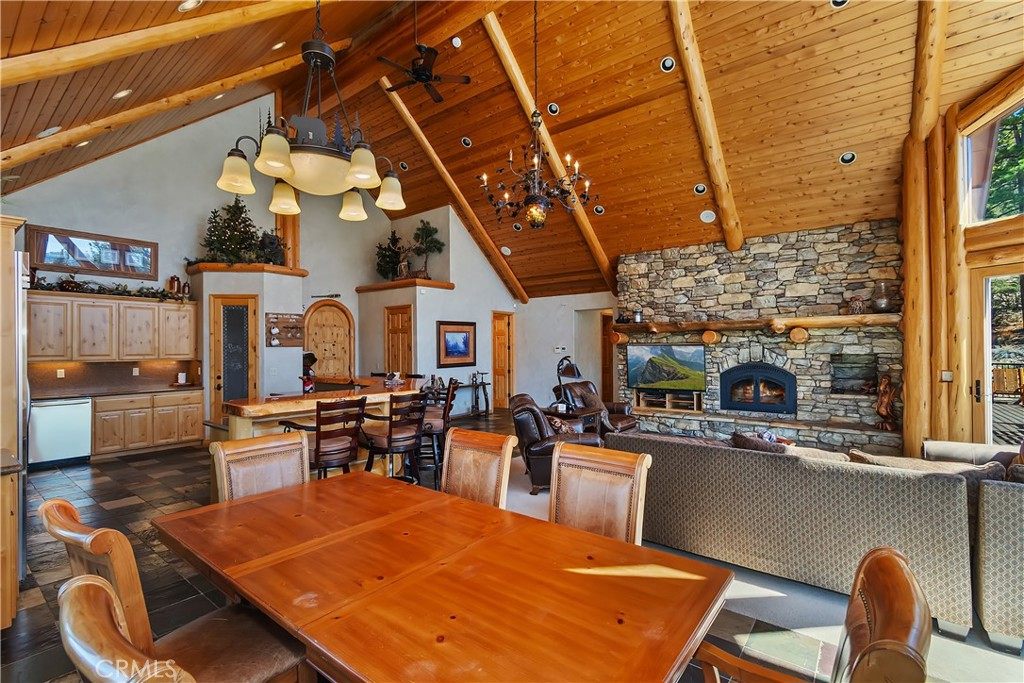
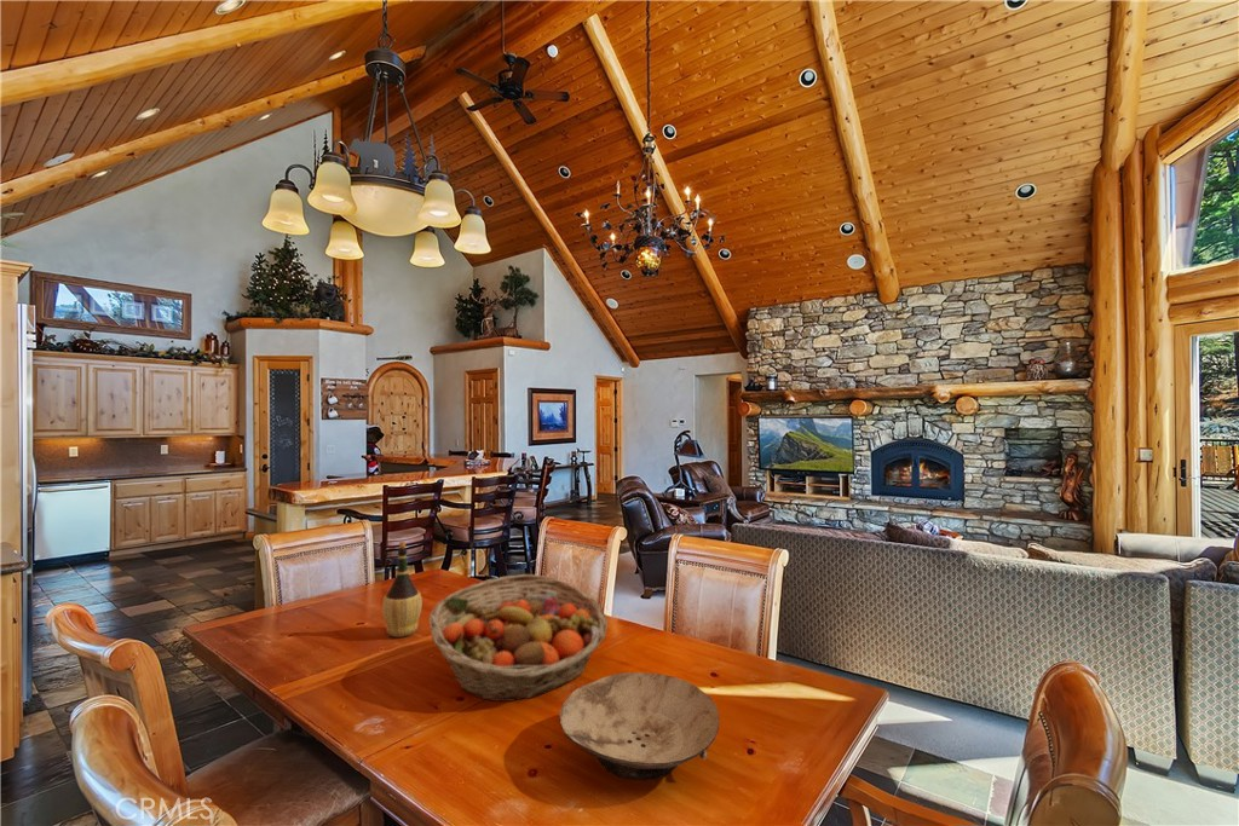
+ wine bottle (402, 587)
+ fruit basket (521, 631)
+ bowl (639, 730)
